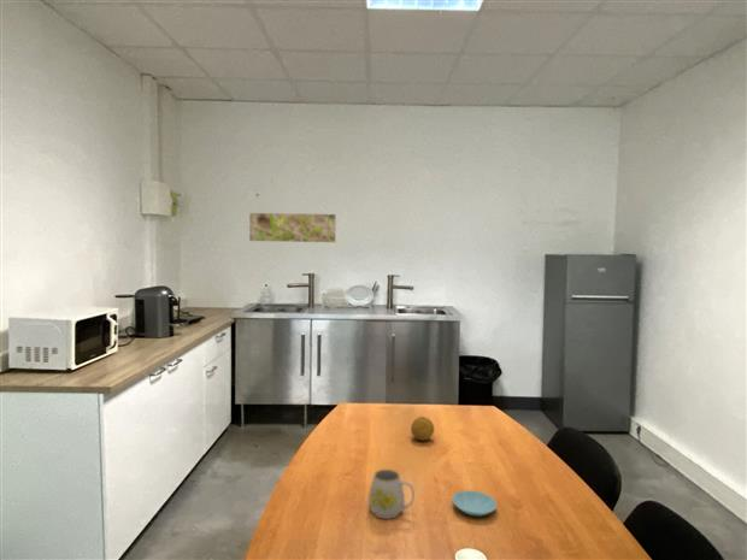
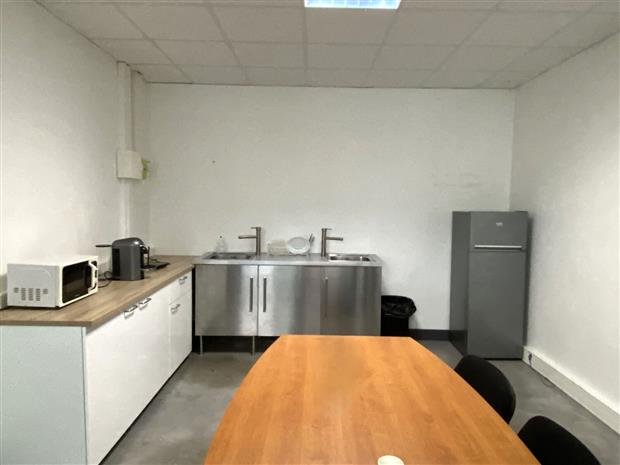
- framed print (293, 228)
- mug (390, 494)
- saucer (474, 505)
- fruit (422, 428)
